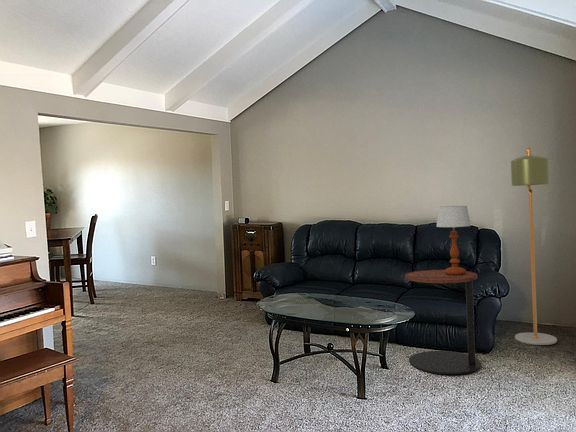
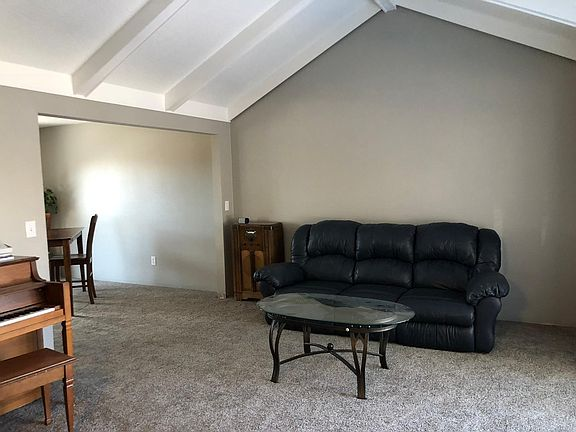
- side table (467, 318)
- table lamp (454, 239)
- floor lamp (532, 243)
